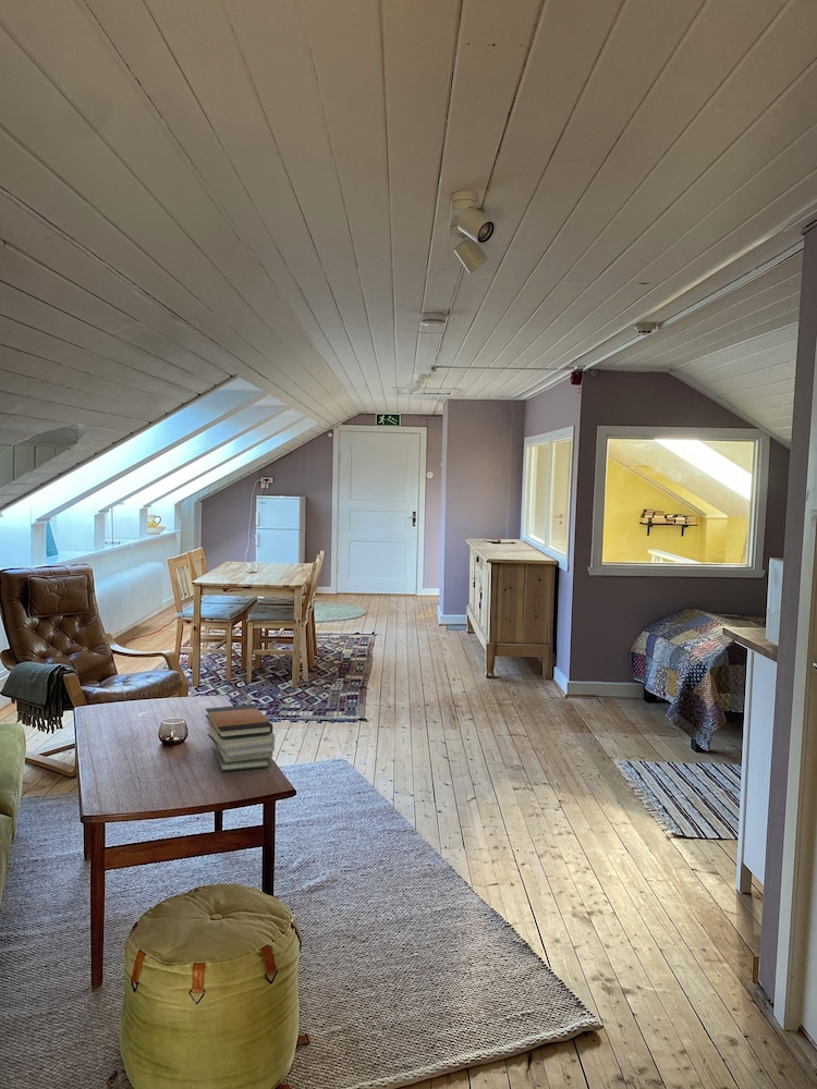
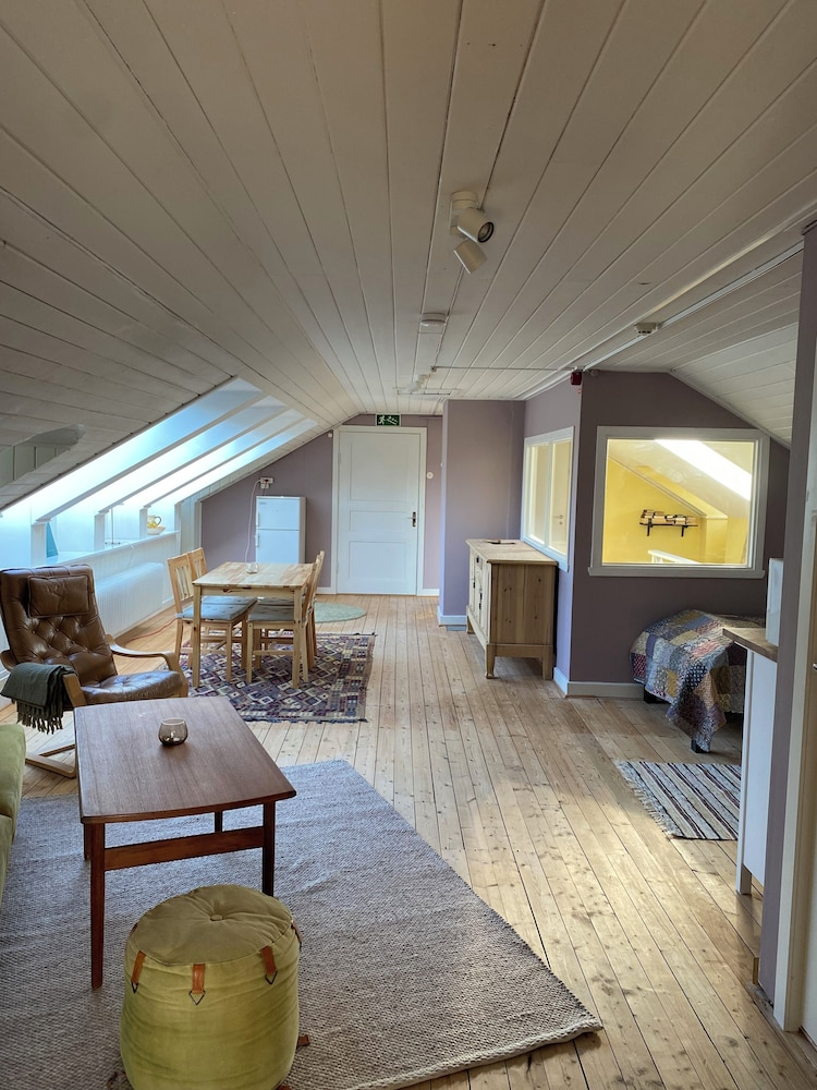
- book stack (239, 736)
